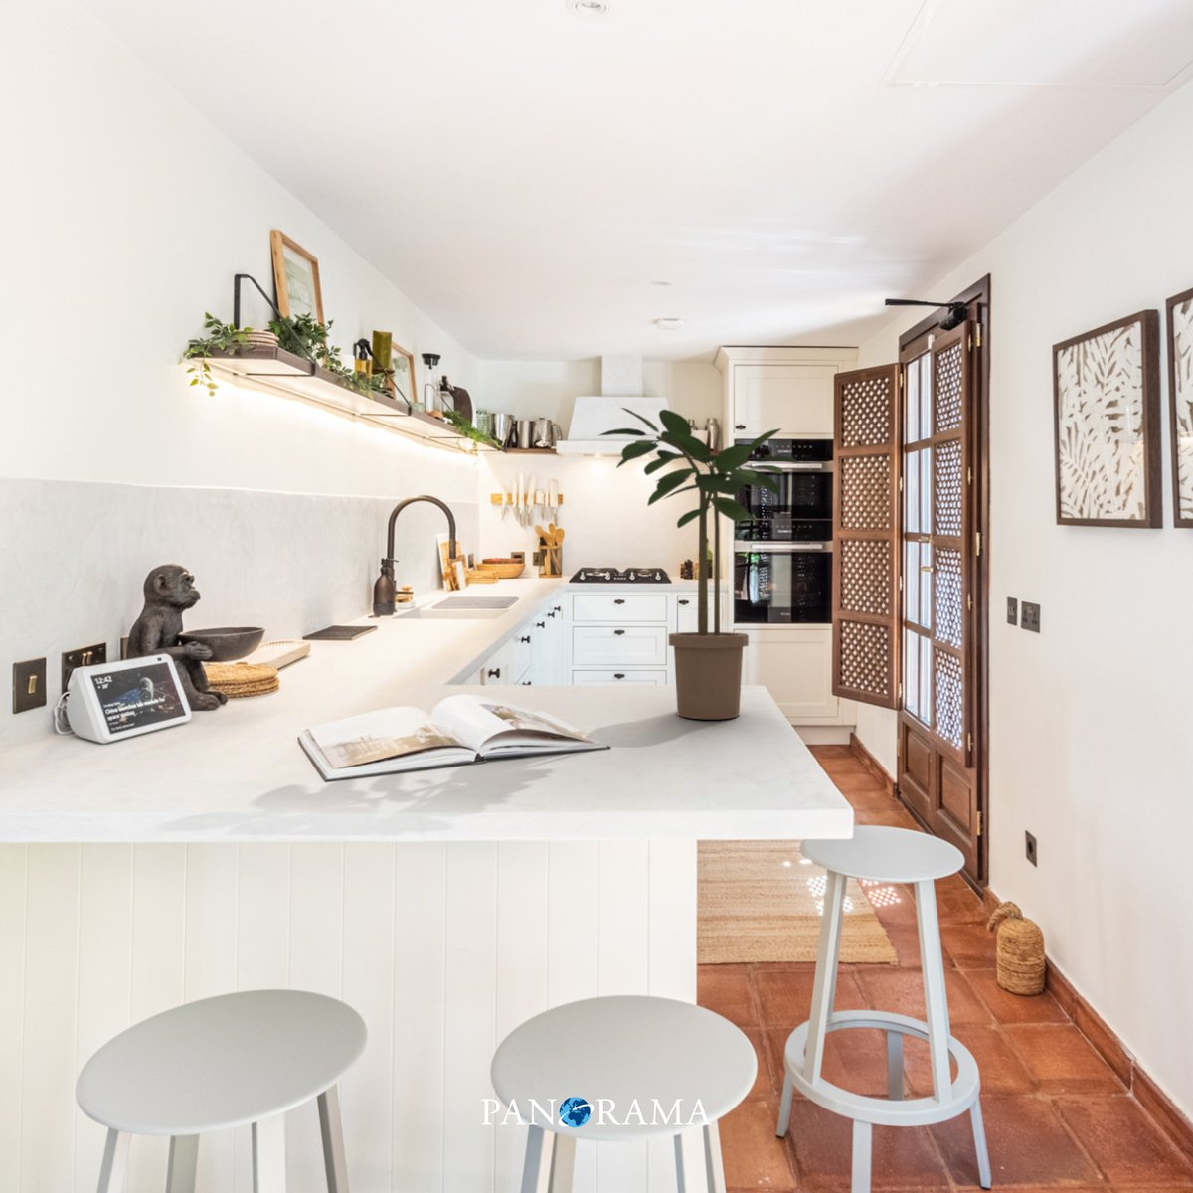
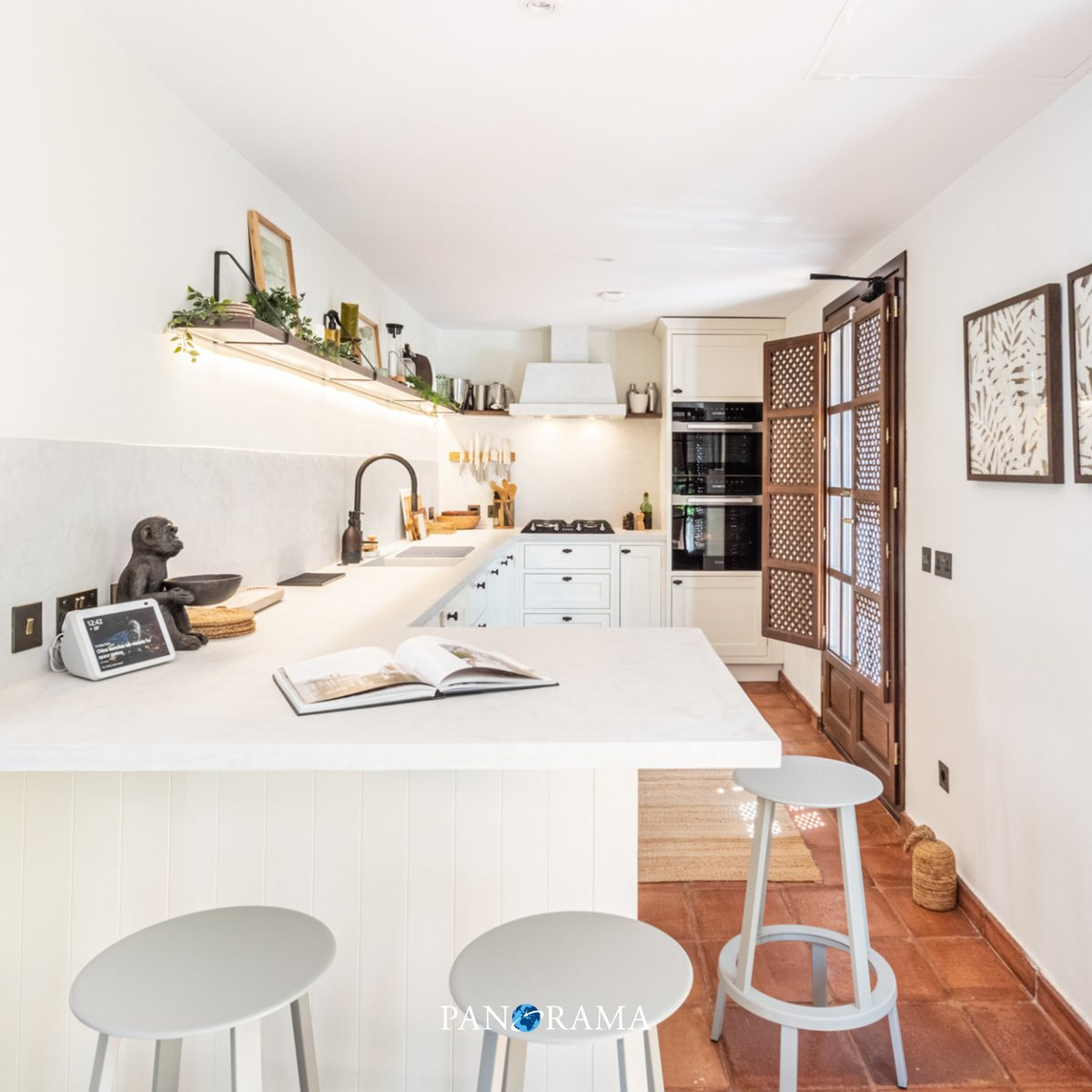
- potted plant (705, 559)
